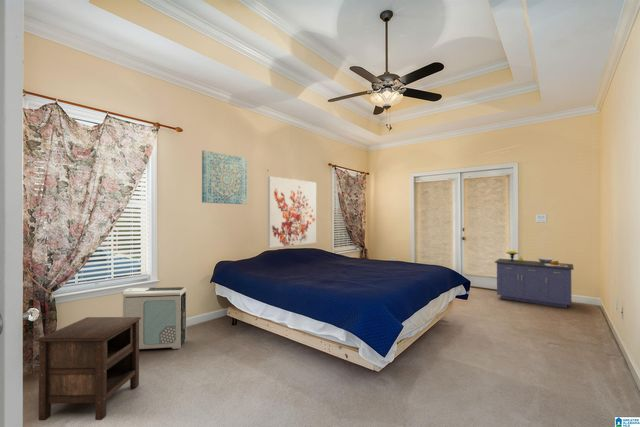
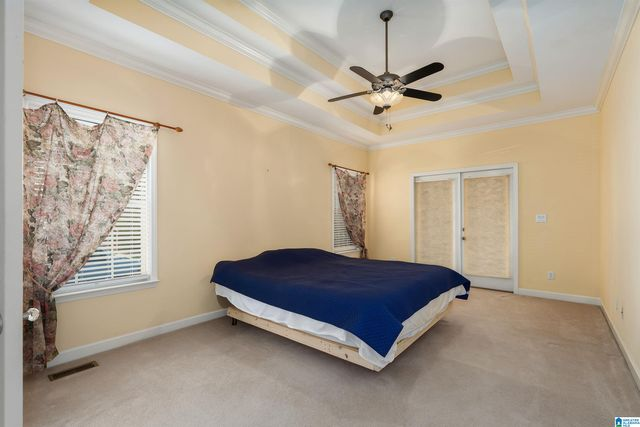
- wall art (293, 212)
- storage cabinet (532, 276)
- air purifier (156, 317)
- nightstand (93, 363)
- wall art (225, 179)
